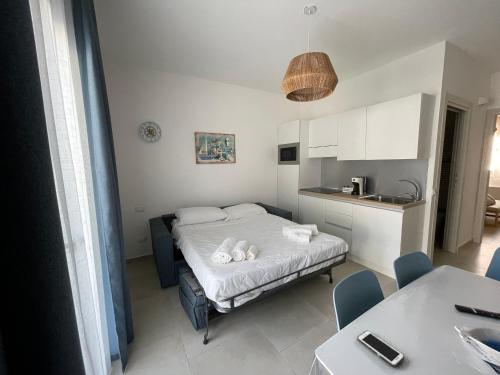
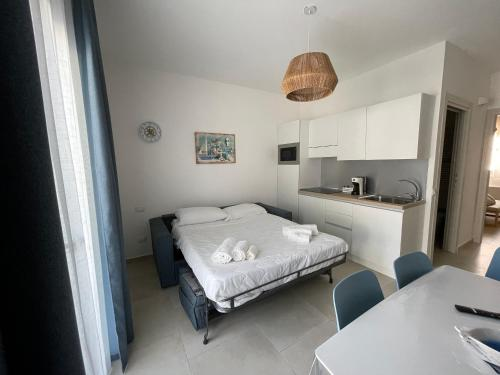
- cell phone (379, 347)
